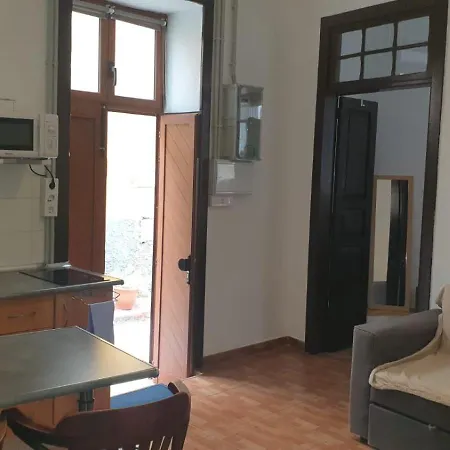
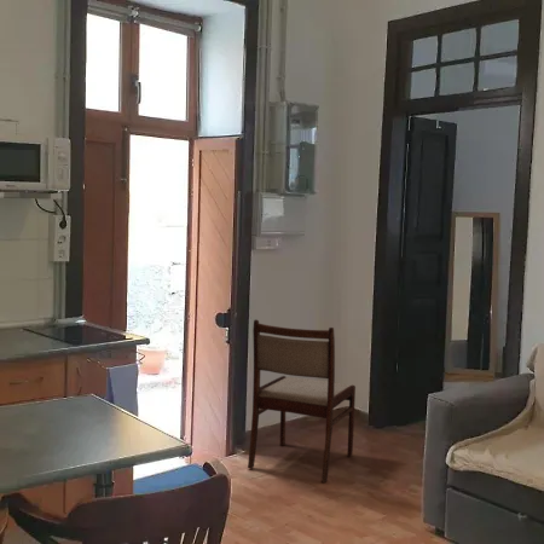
+ dining chair (303, 390)
